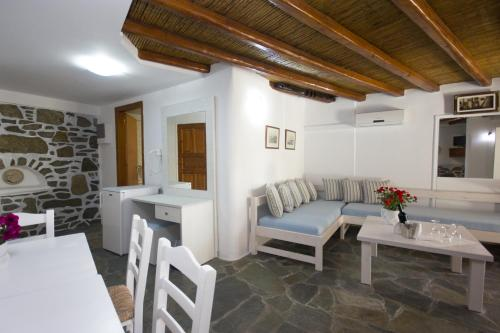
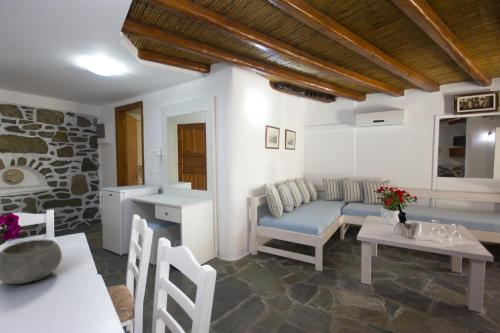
+ bowl (29, 261)
